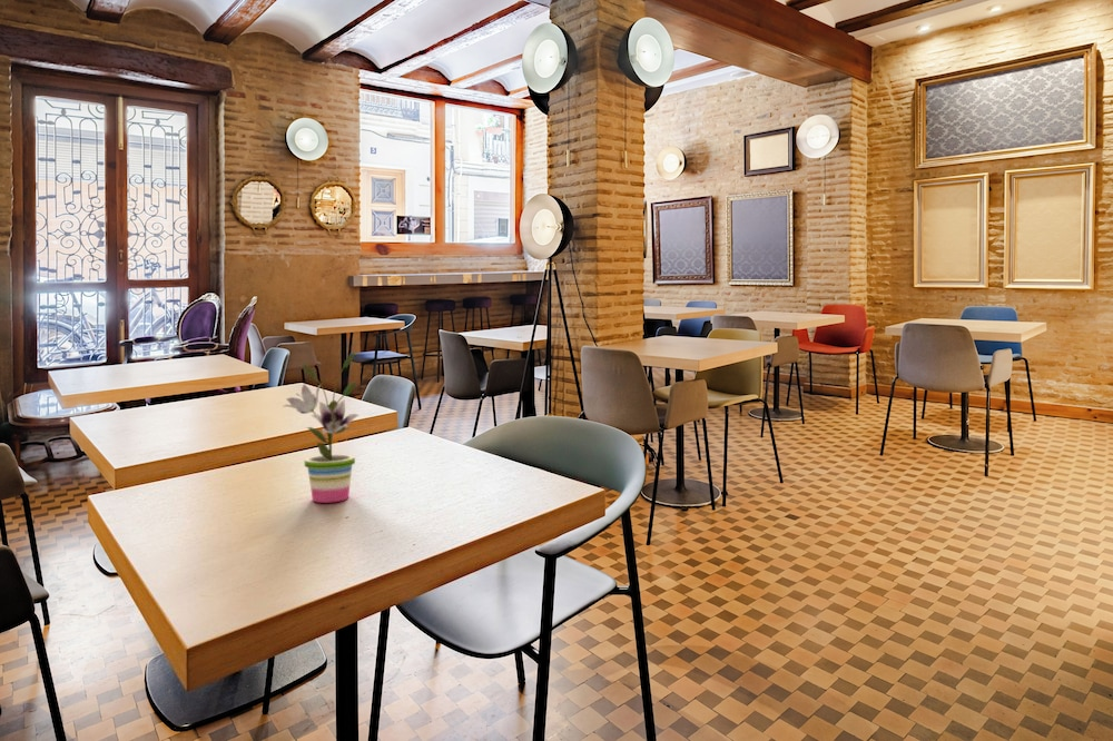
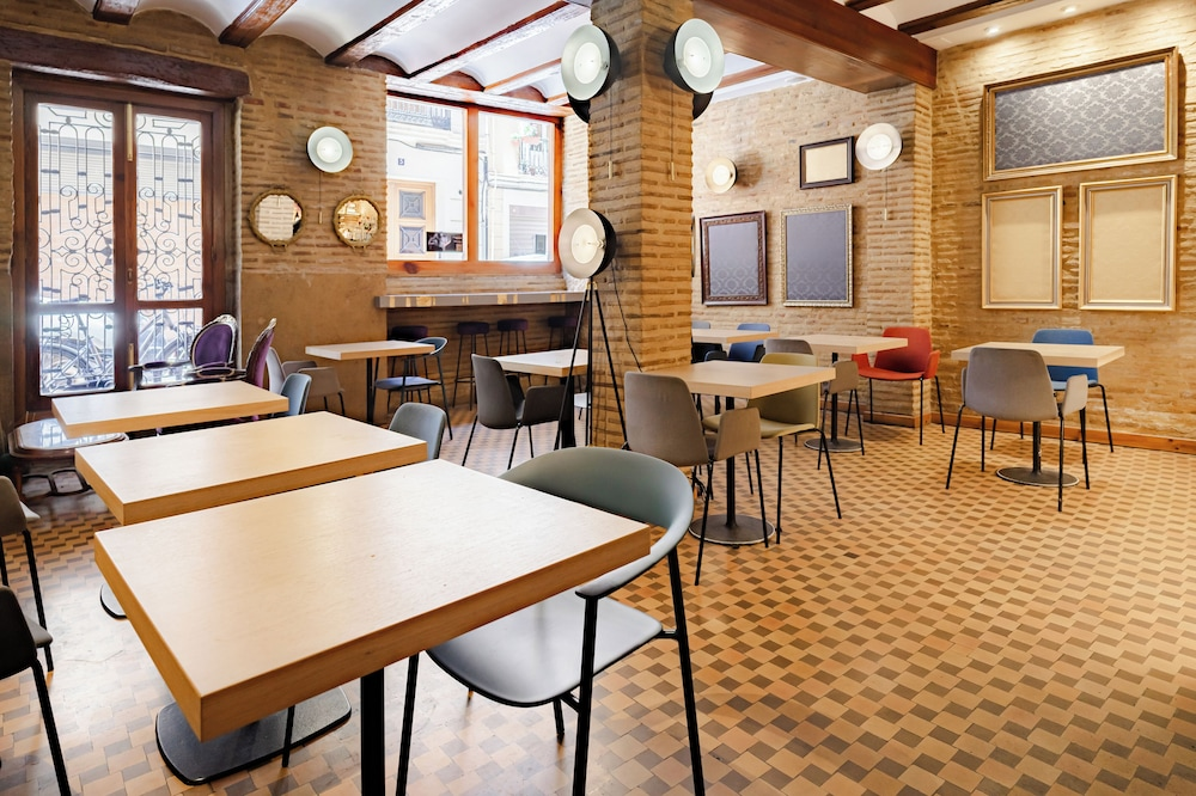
- potted plant (322, 428)
